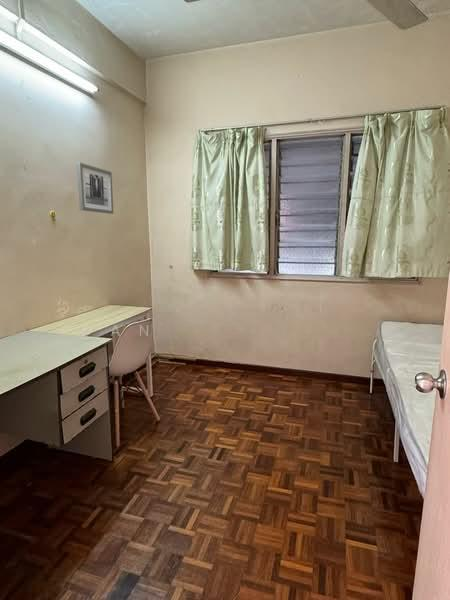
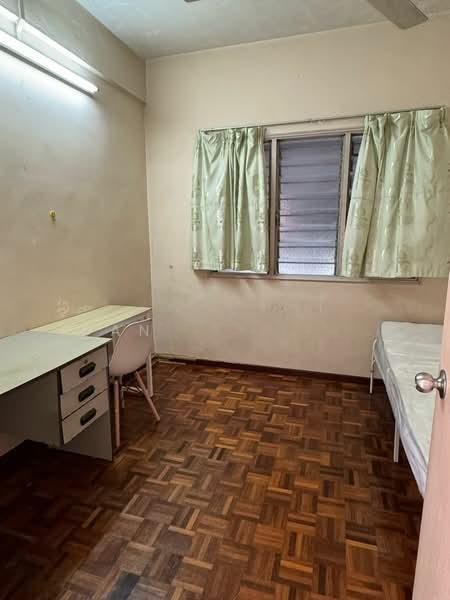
- wall art (96, 190)
